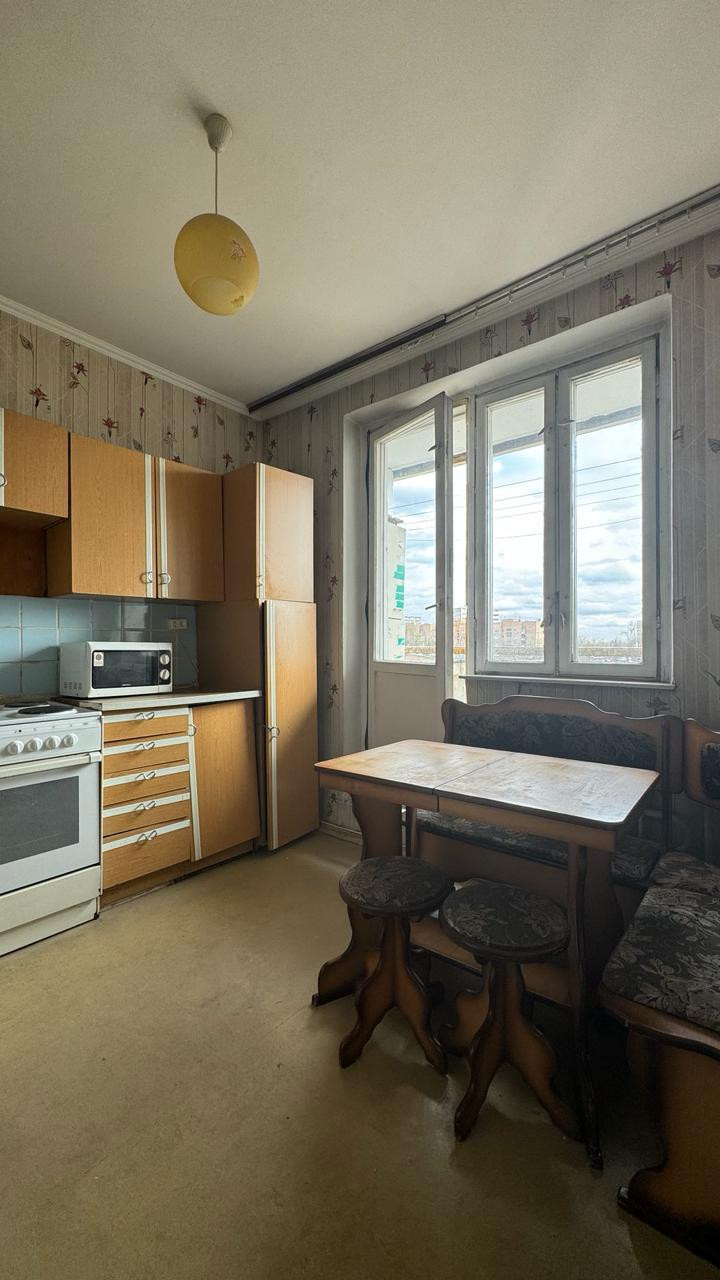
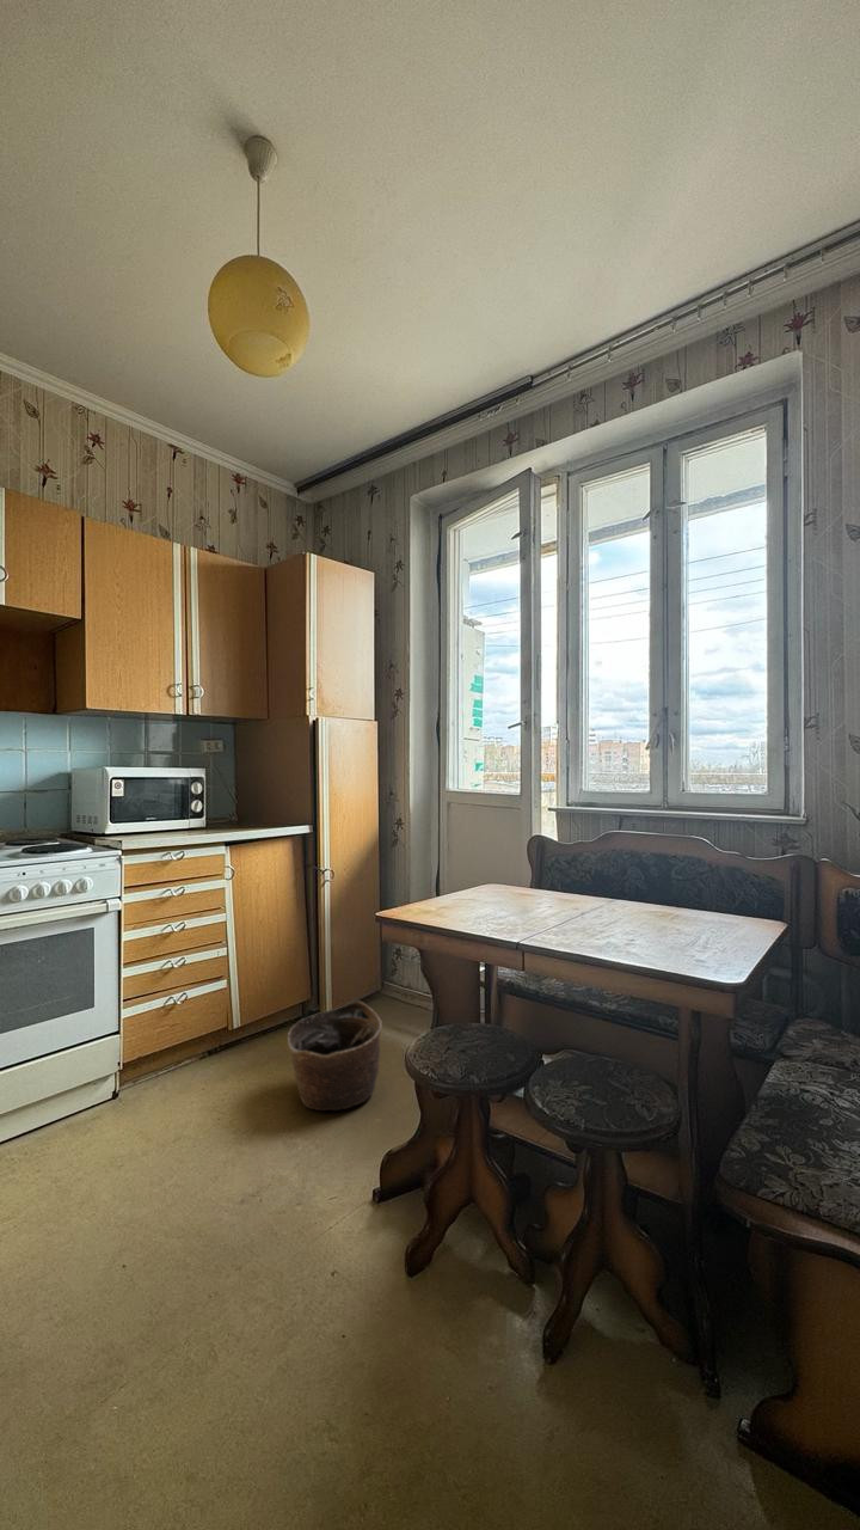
+ basket (336, 1058)
